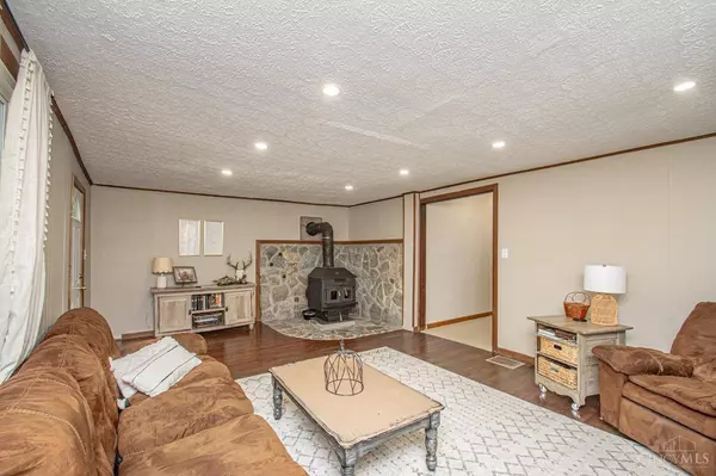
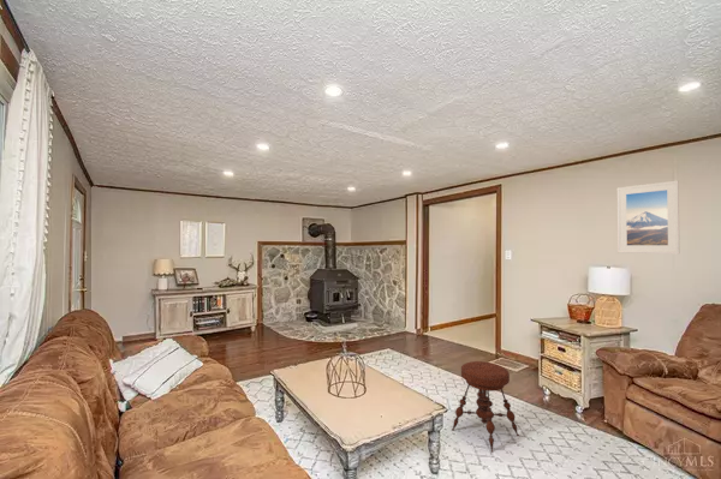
+ stool (484, 400)
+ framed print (645, 218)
